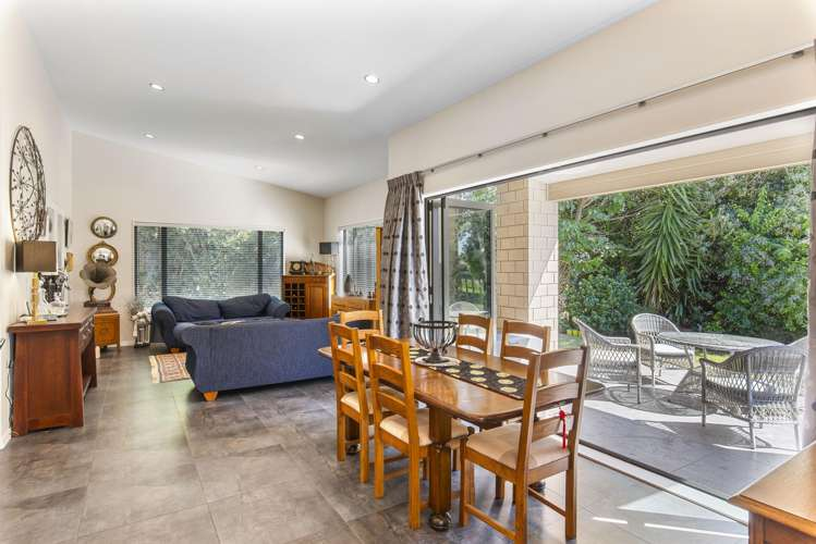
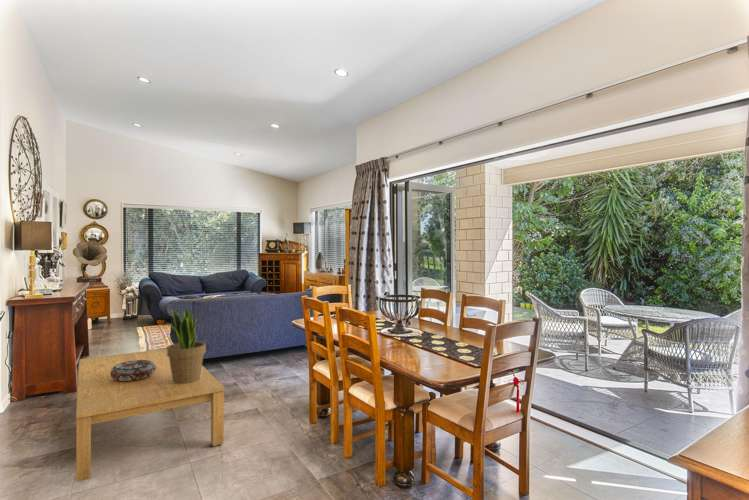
+ decorative bowl (133, 370)
+ coffee table (143, 396)
+ potted plant (183, 344)
